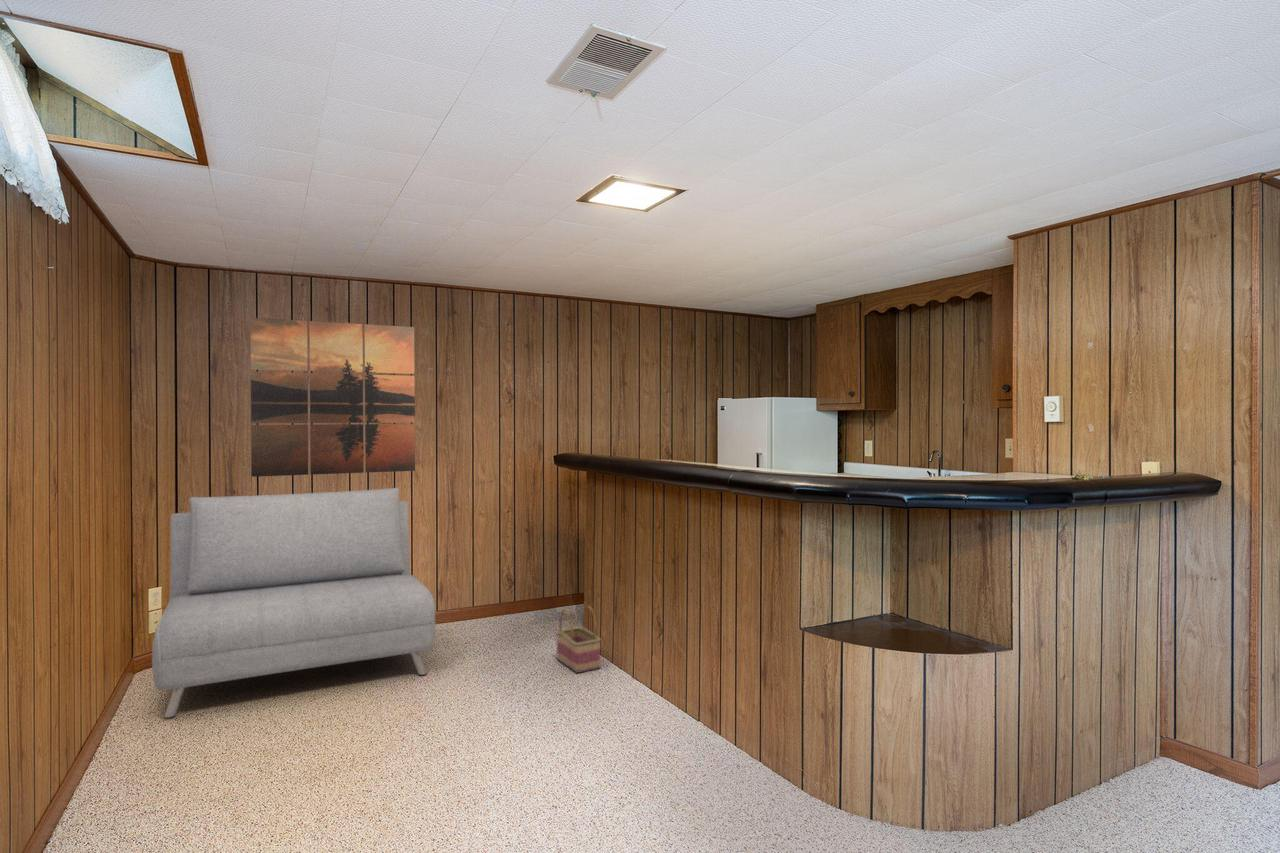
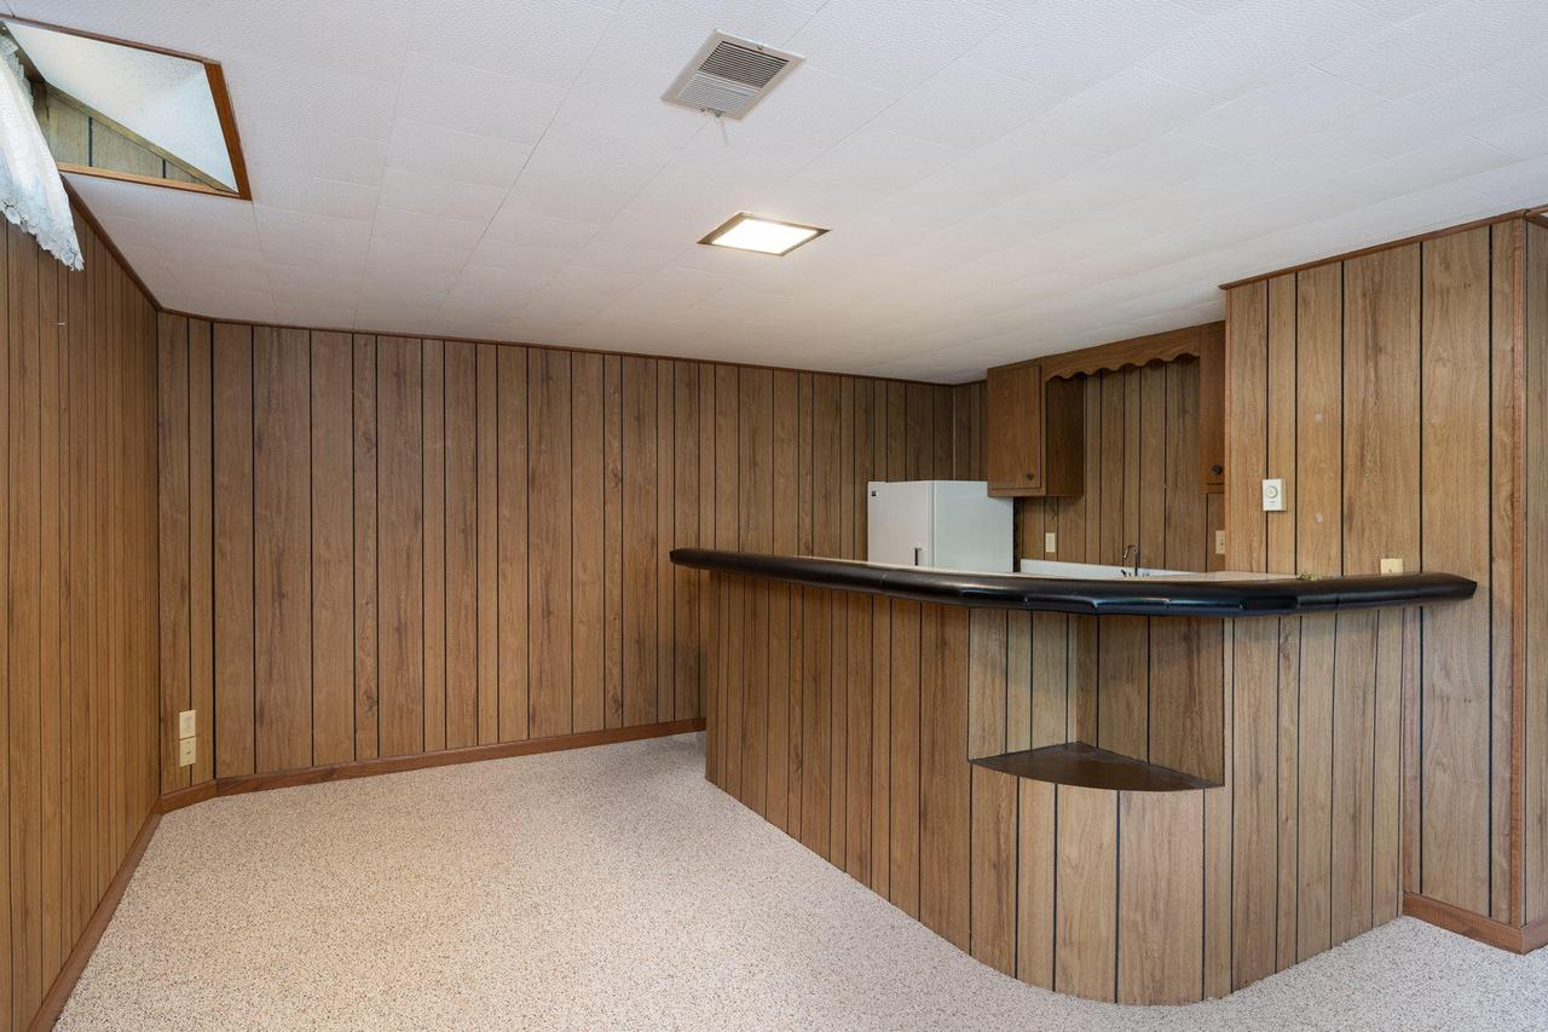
- sofa (300, 582)
- basket (578, 635)
- wall art (336, 398)
